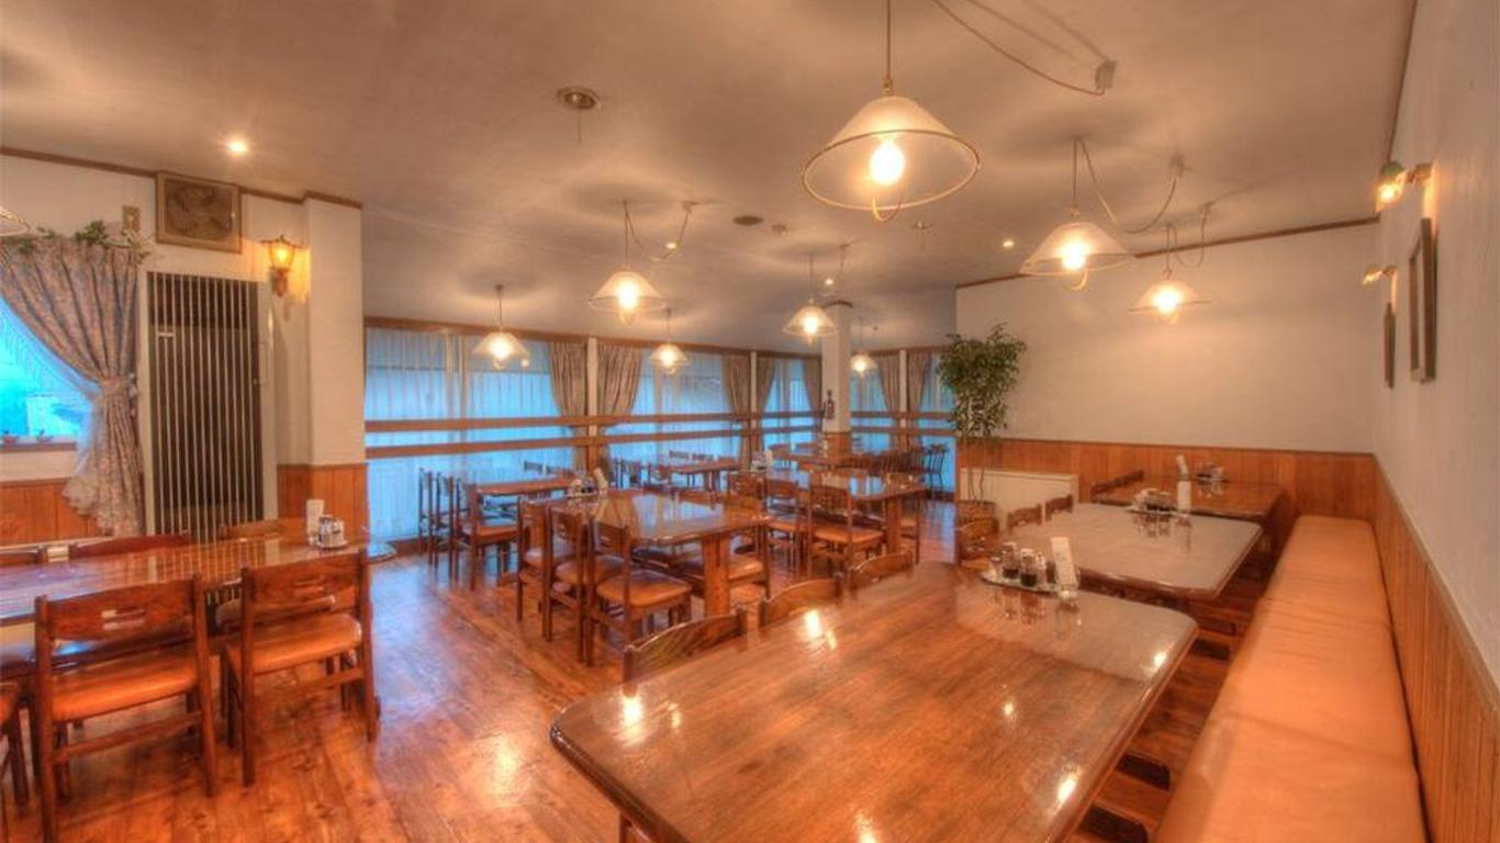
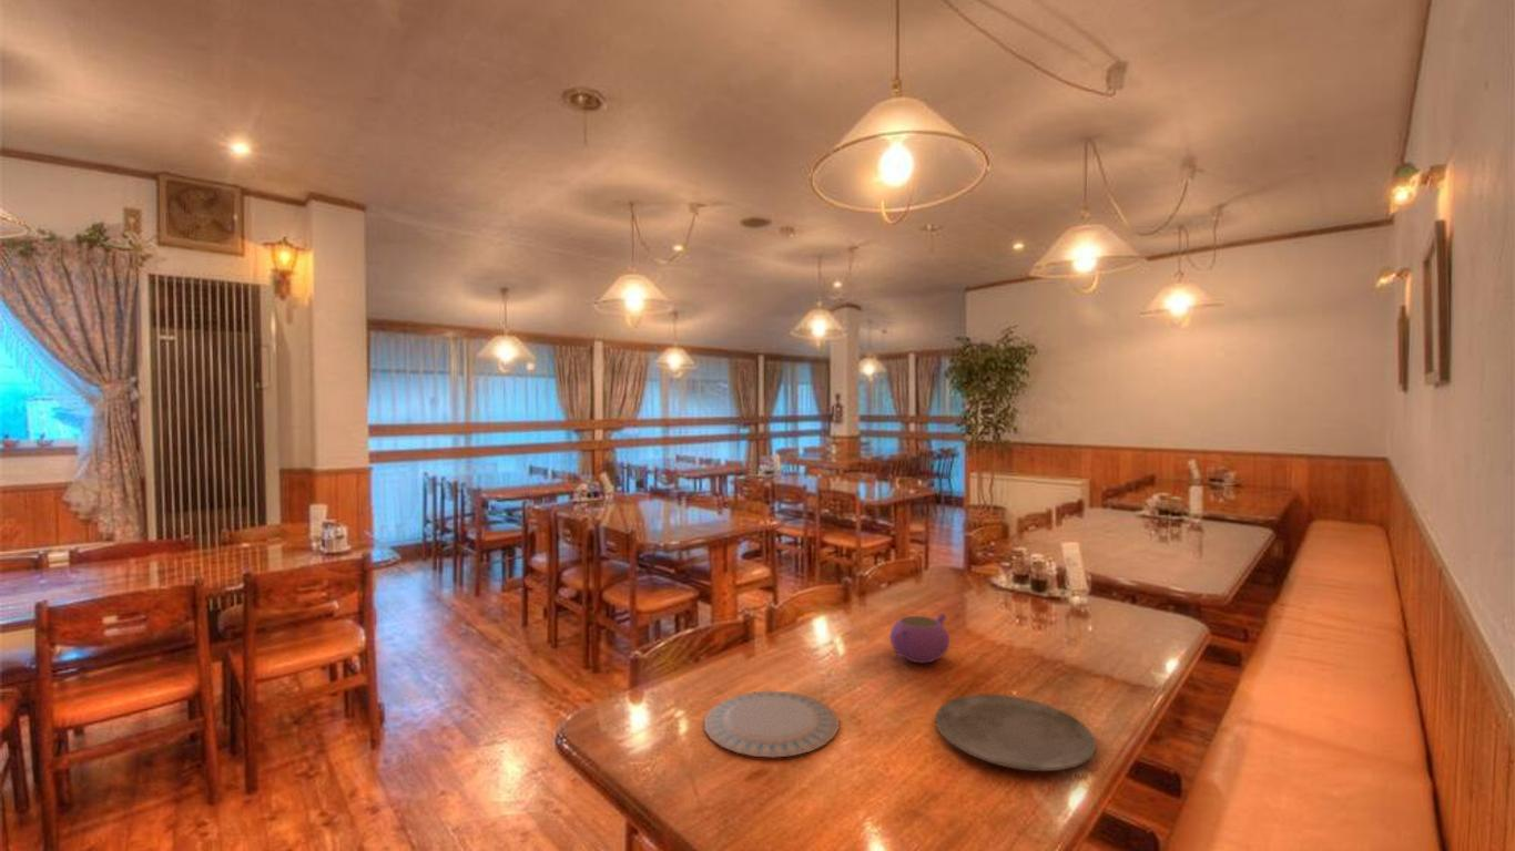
+ teapot (921, 638)
+ chinaware (771, 717)
+ plate (1011, 730)
